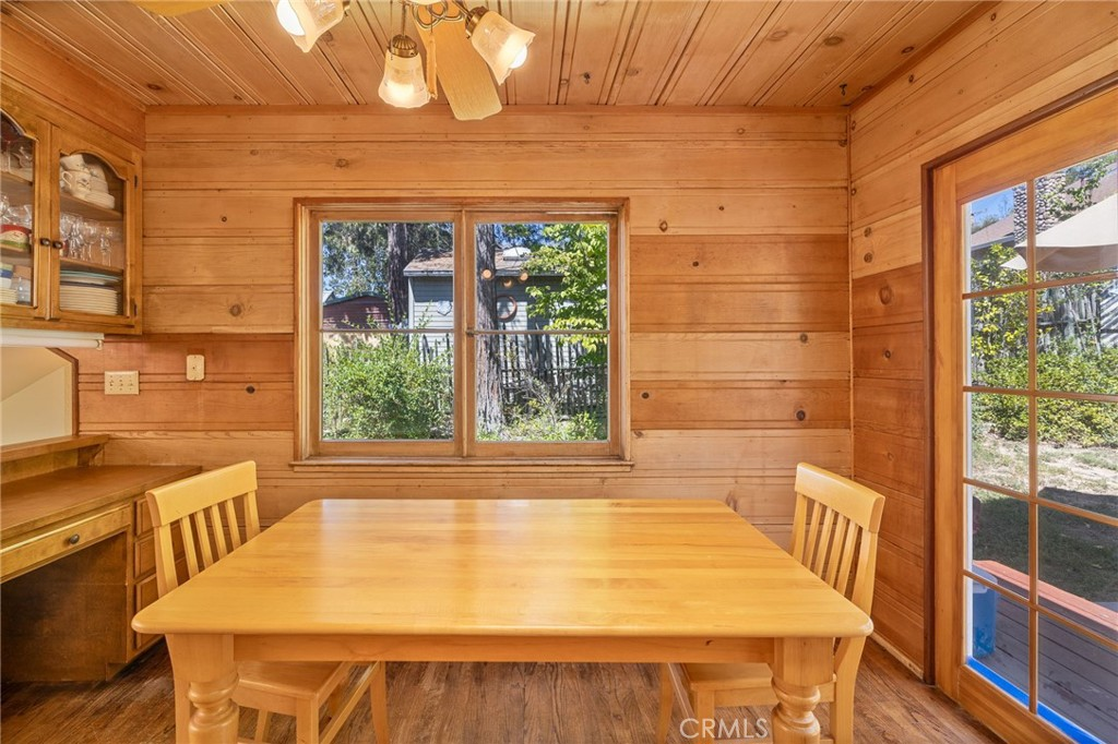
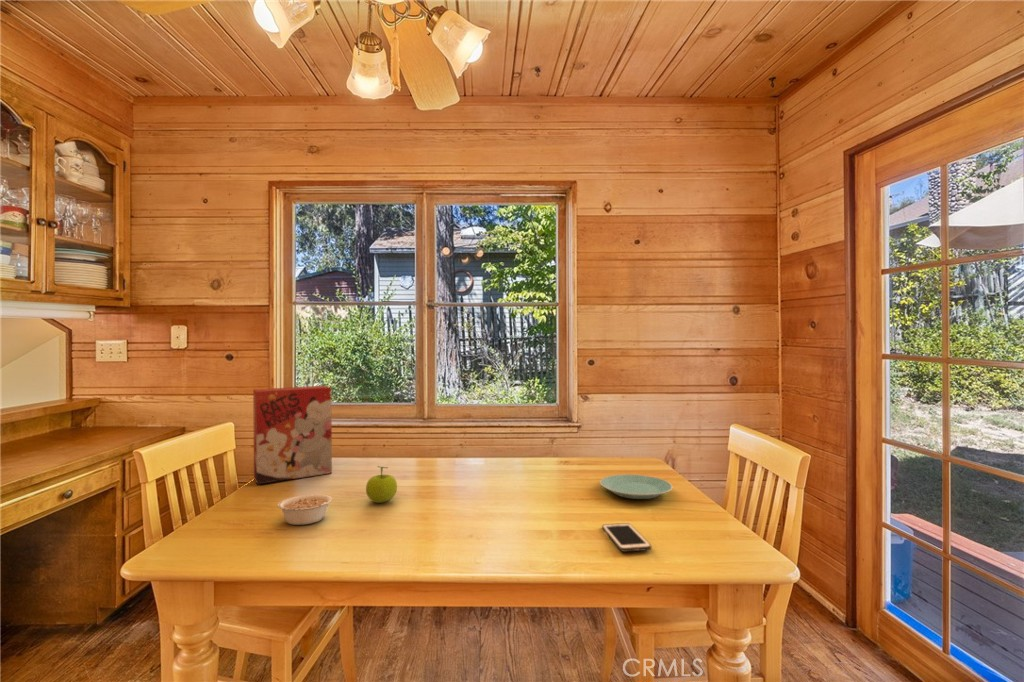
+ cereal box (293, 431)
+ legume (307, 508)
+ fruit (382, 482)
+ plate (635, 487)
+ cell phone (625, 536)
